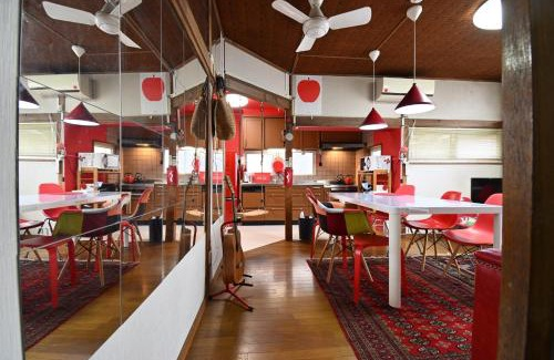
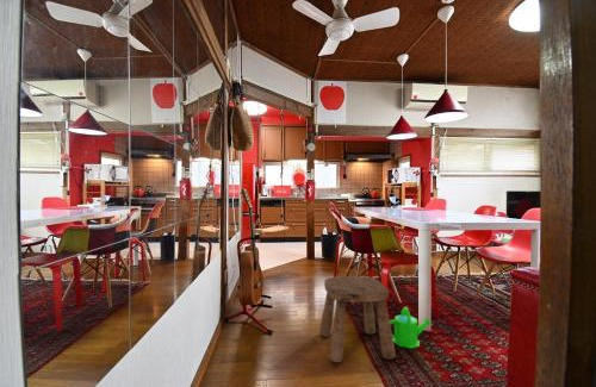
+ stool (364, 314)
+ watering can (408, 324)
